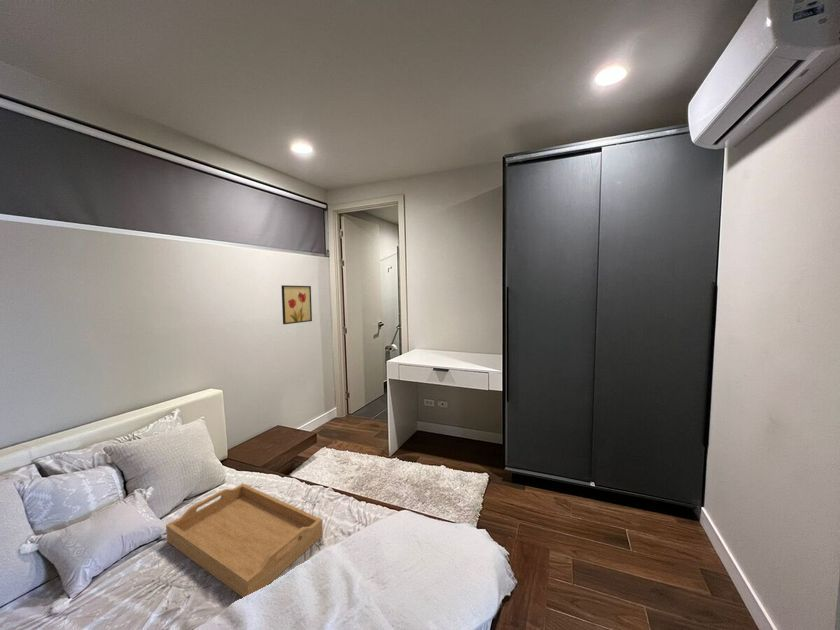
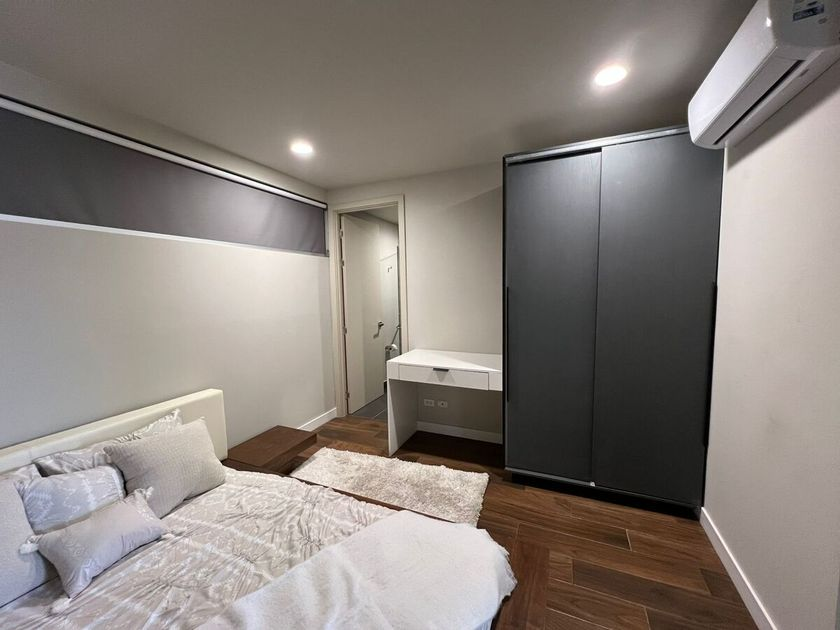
- serving tray (245, 528)
- wall art (296, 304)
